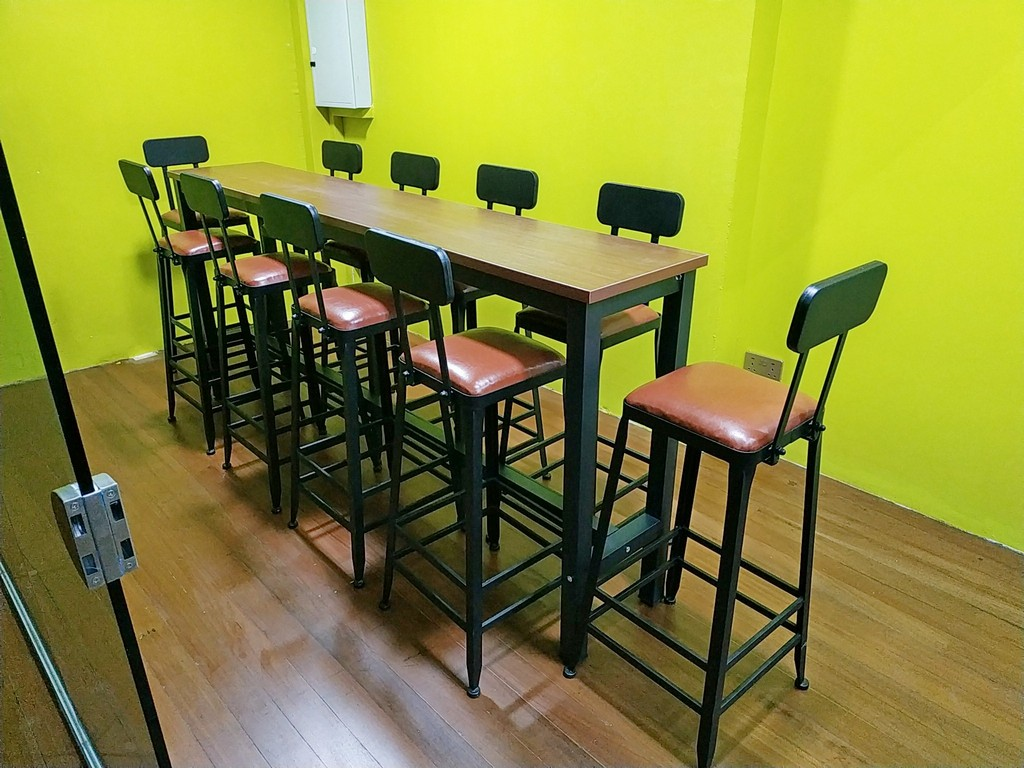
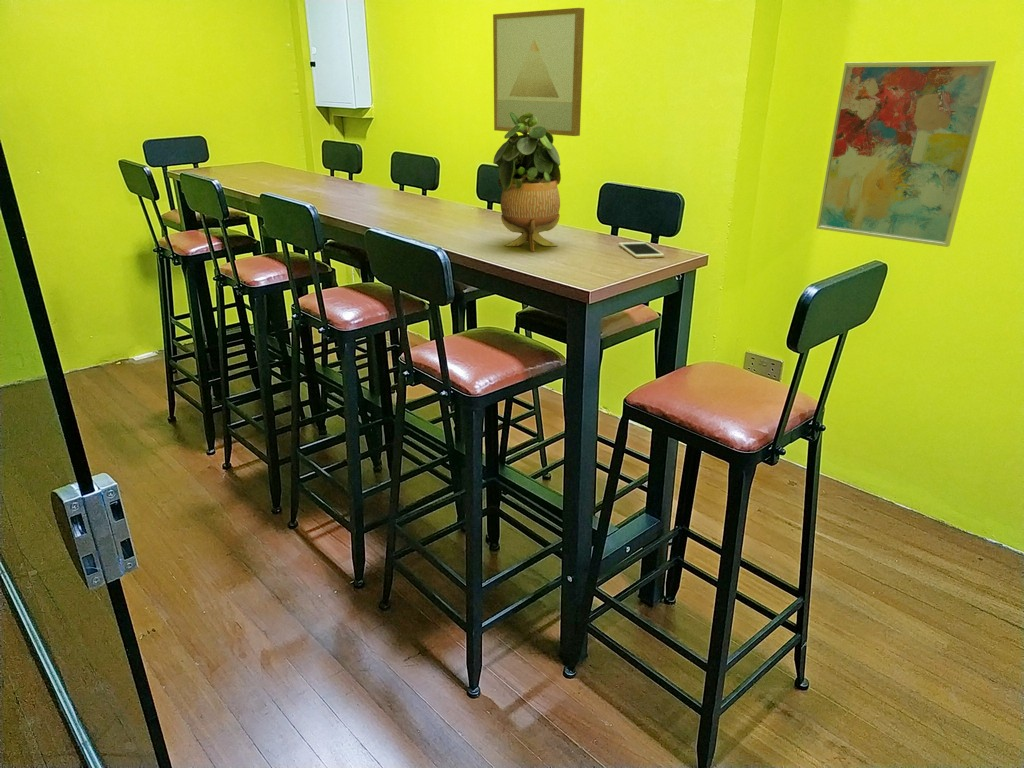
+ wall art (535, 74)
+ wall art (896, 153)
+ potted plant (528, 180)
+ cell phone (640, 249)
